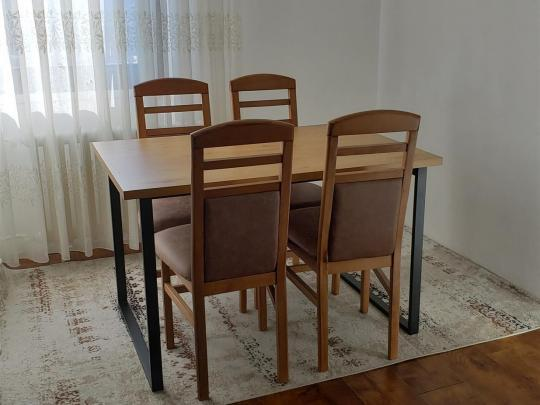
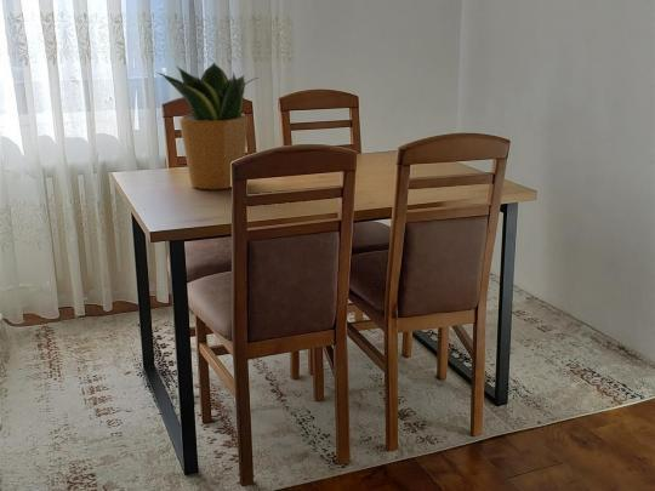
+ potted plant (207, 126)
